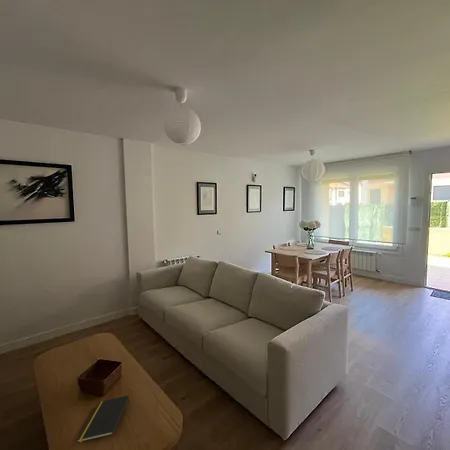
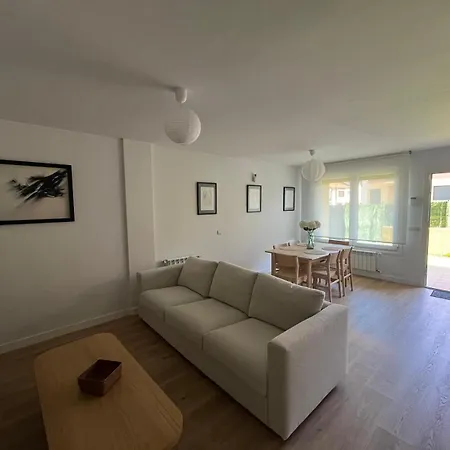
- notepad (105, 416)
